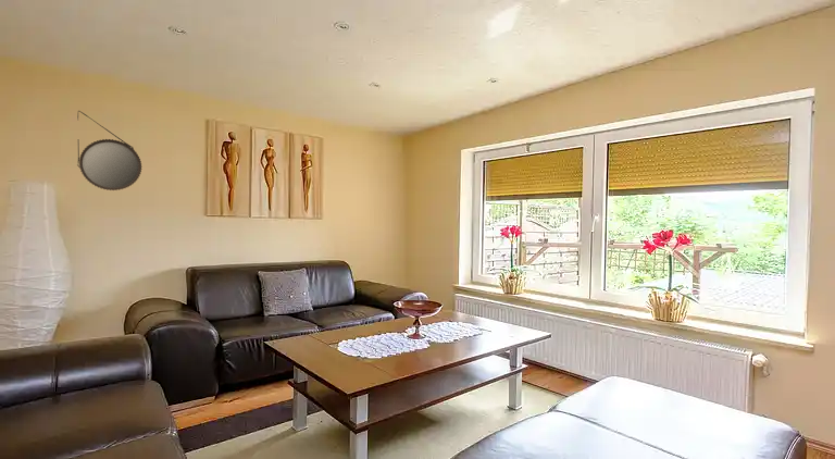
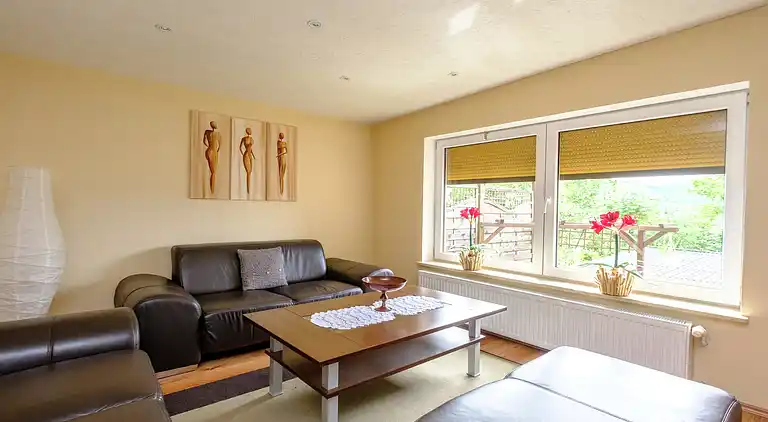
- home mirror (110, 152)
